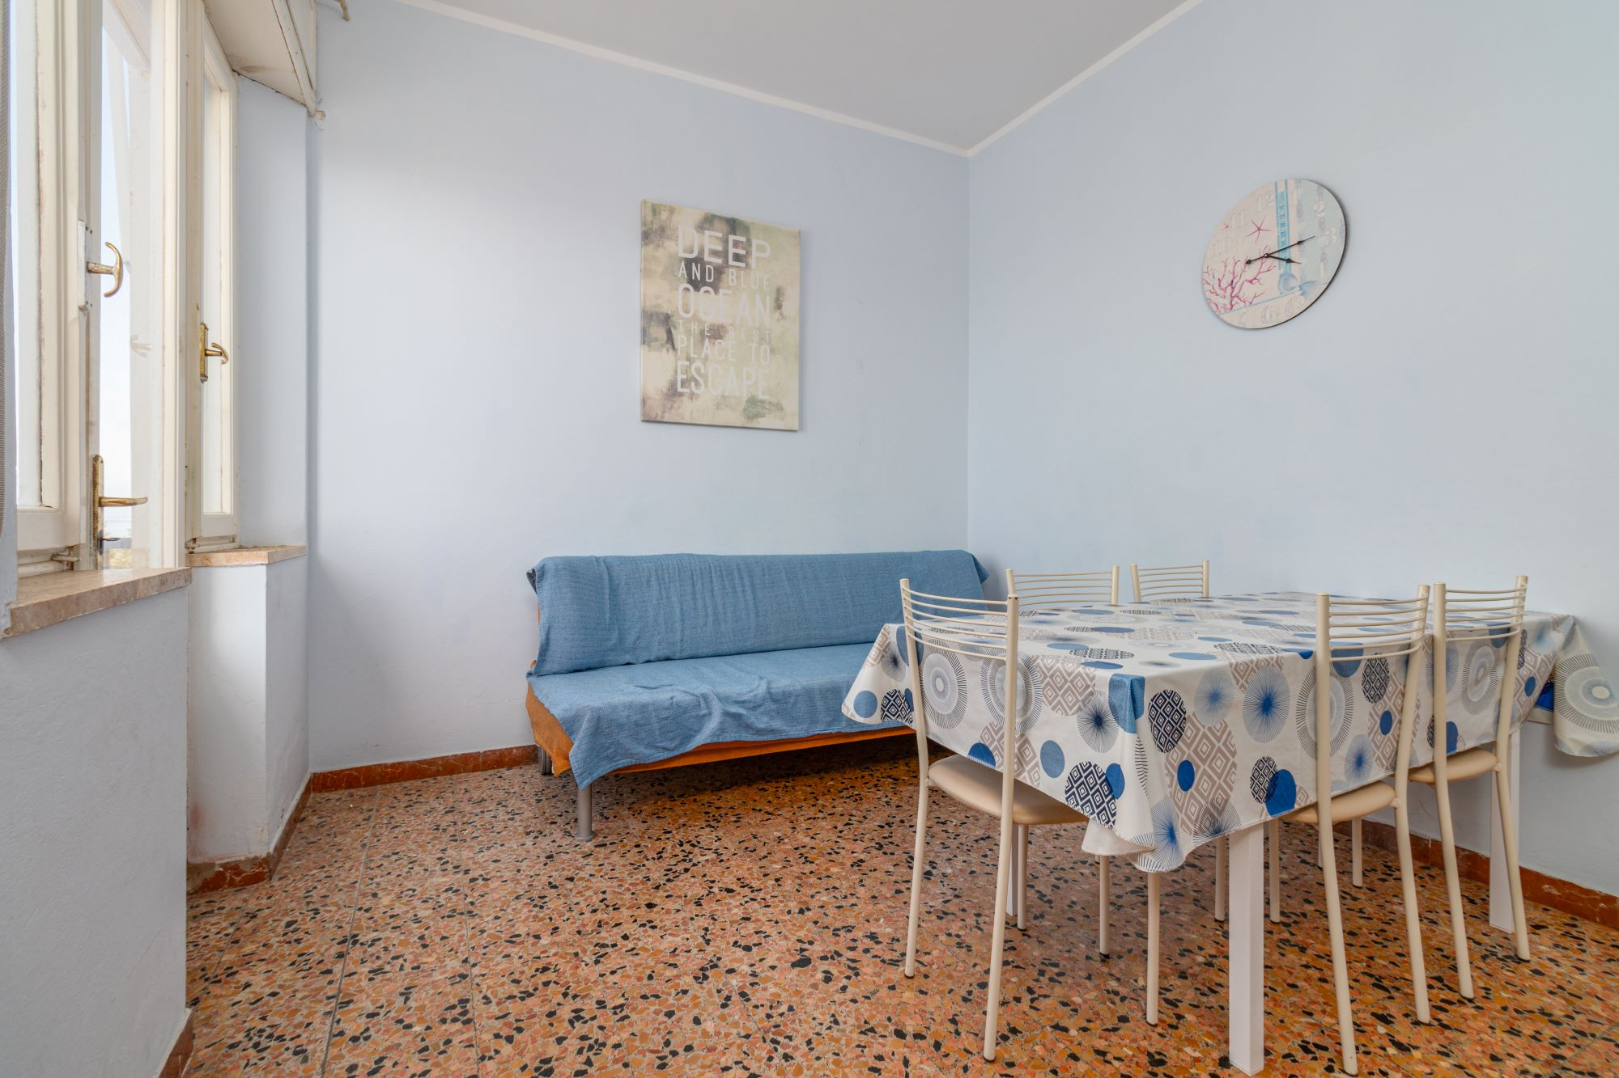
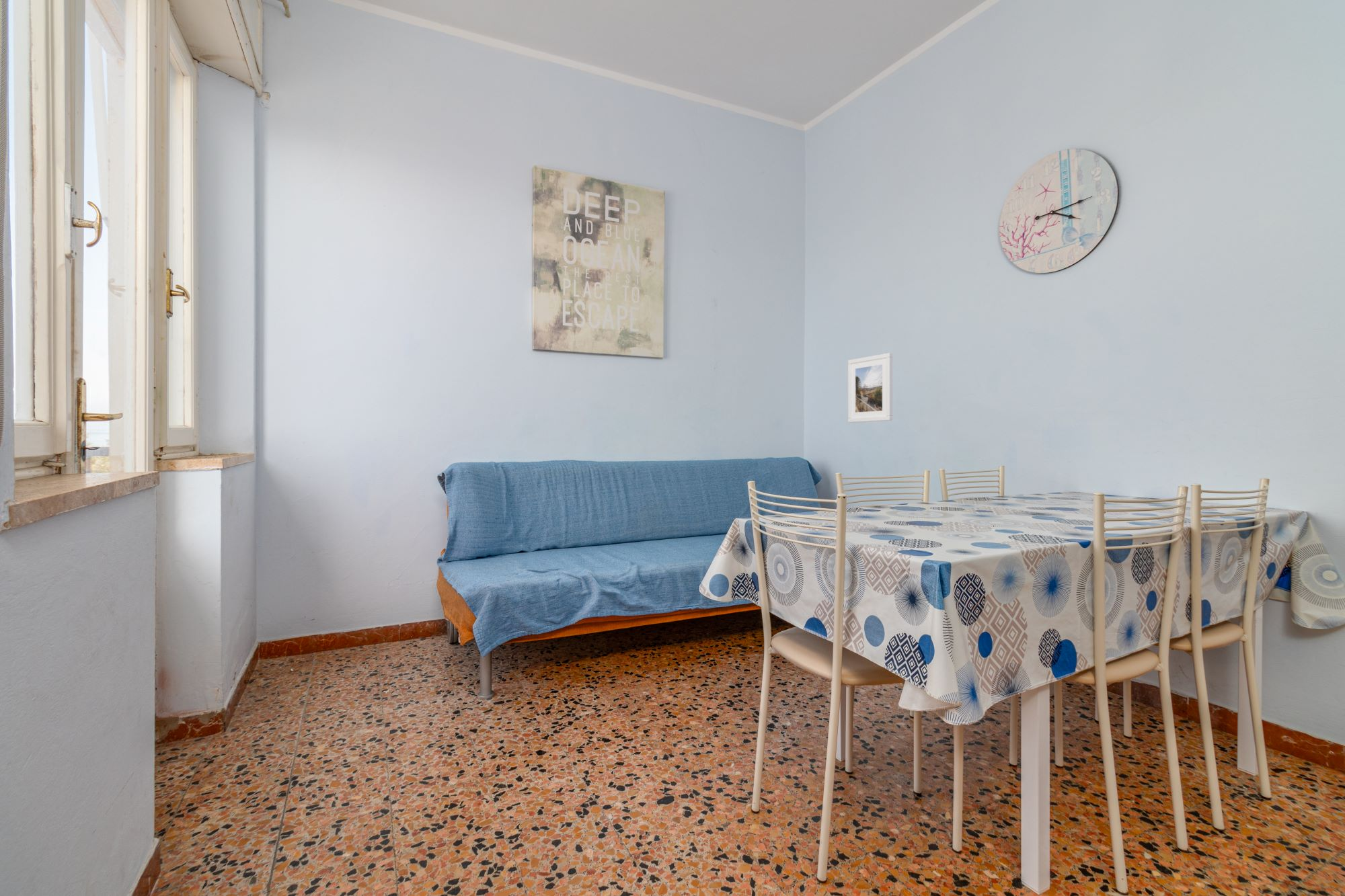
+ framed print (869, 389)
